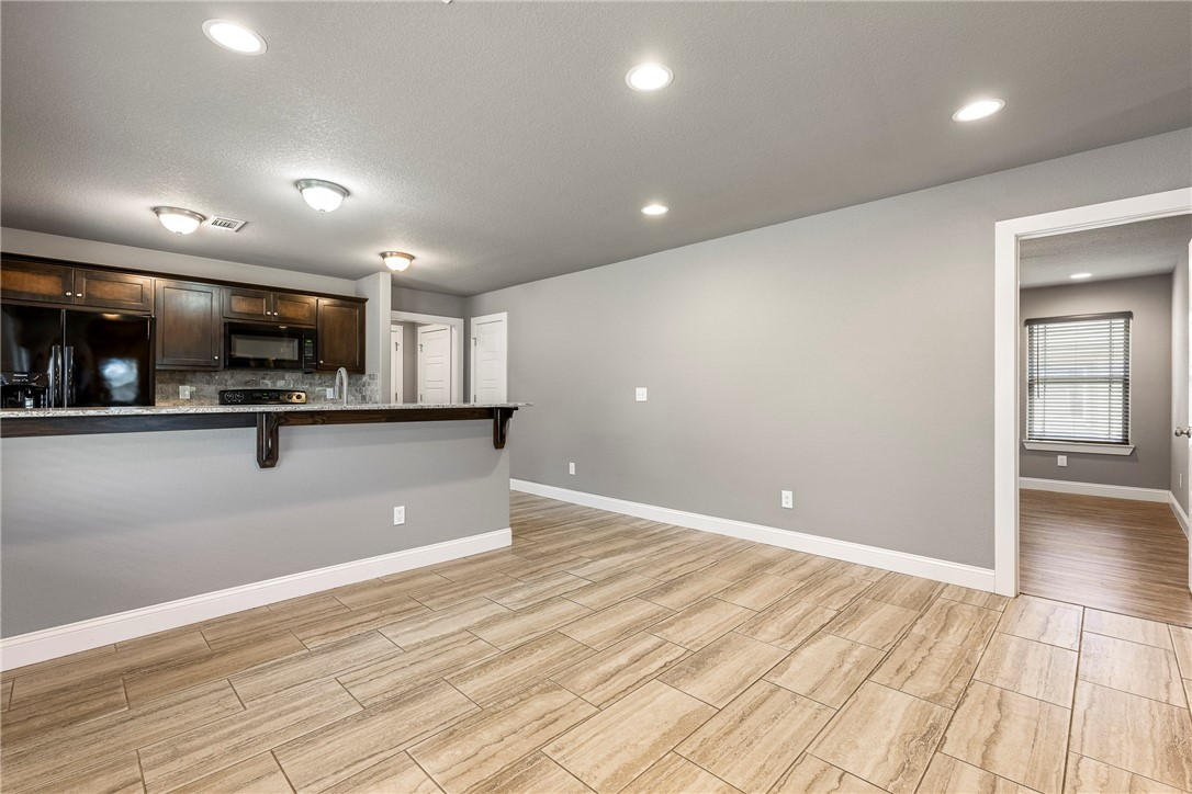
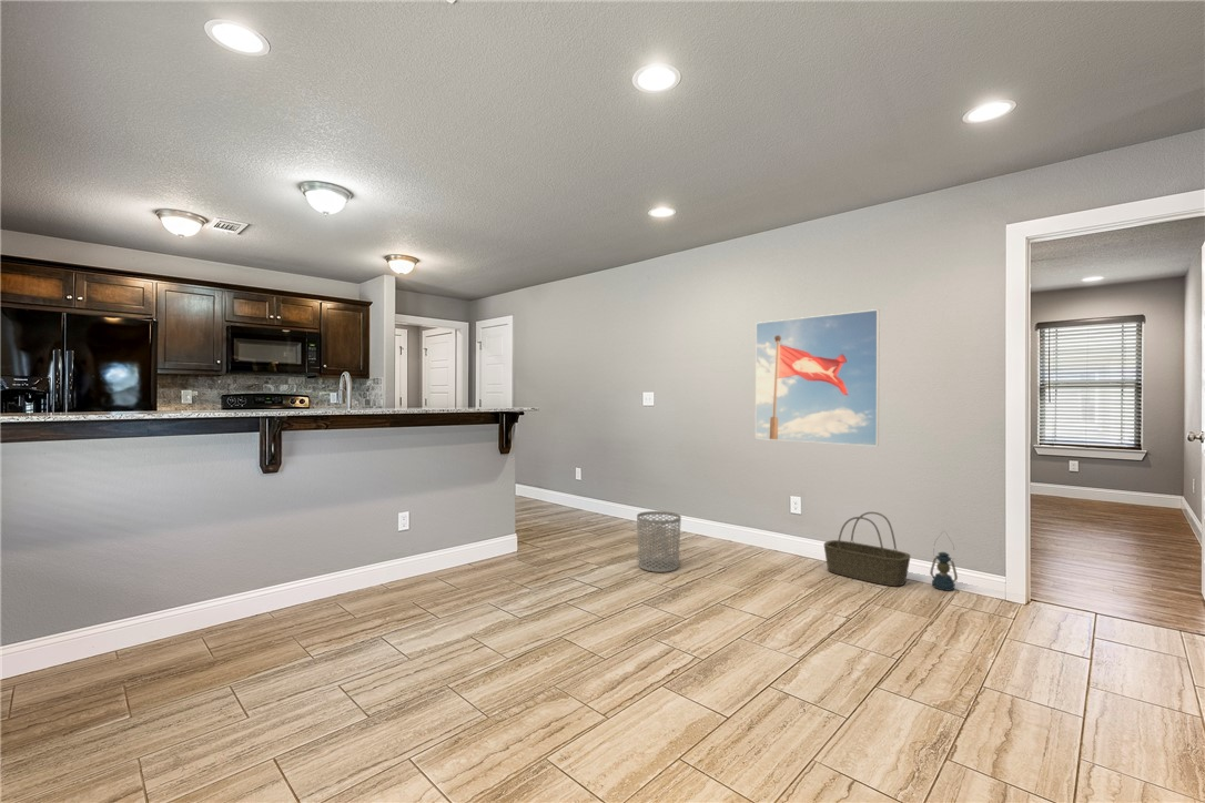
+ waste bin (658, 540)
+ basket (865, 545)
+ lantern (943, 558)
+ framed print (812, 379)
